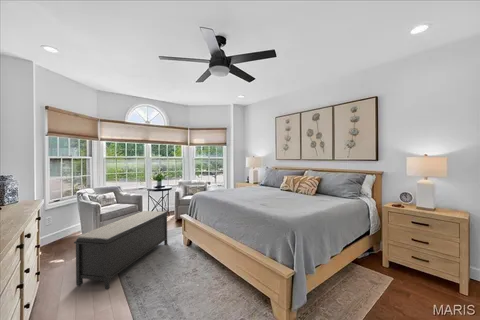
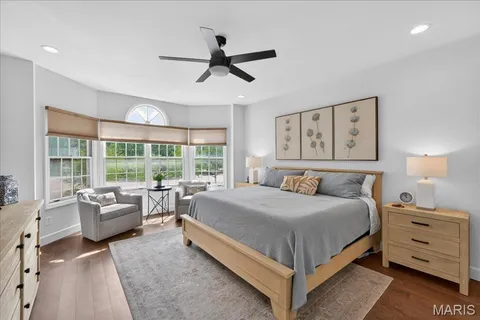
- bench (130, 241)
